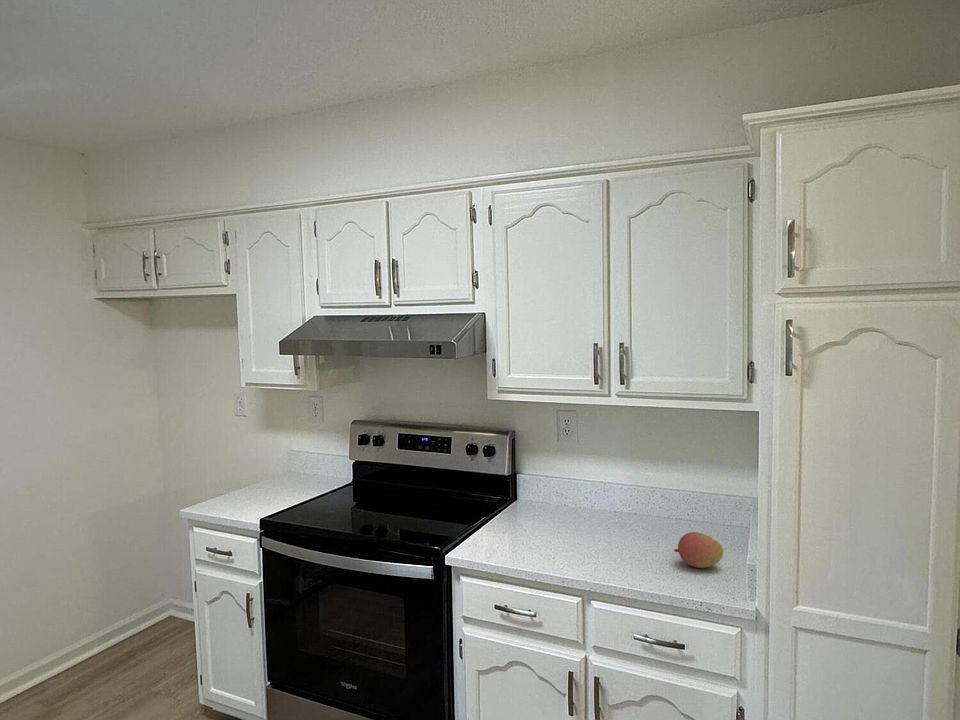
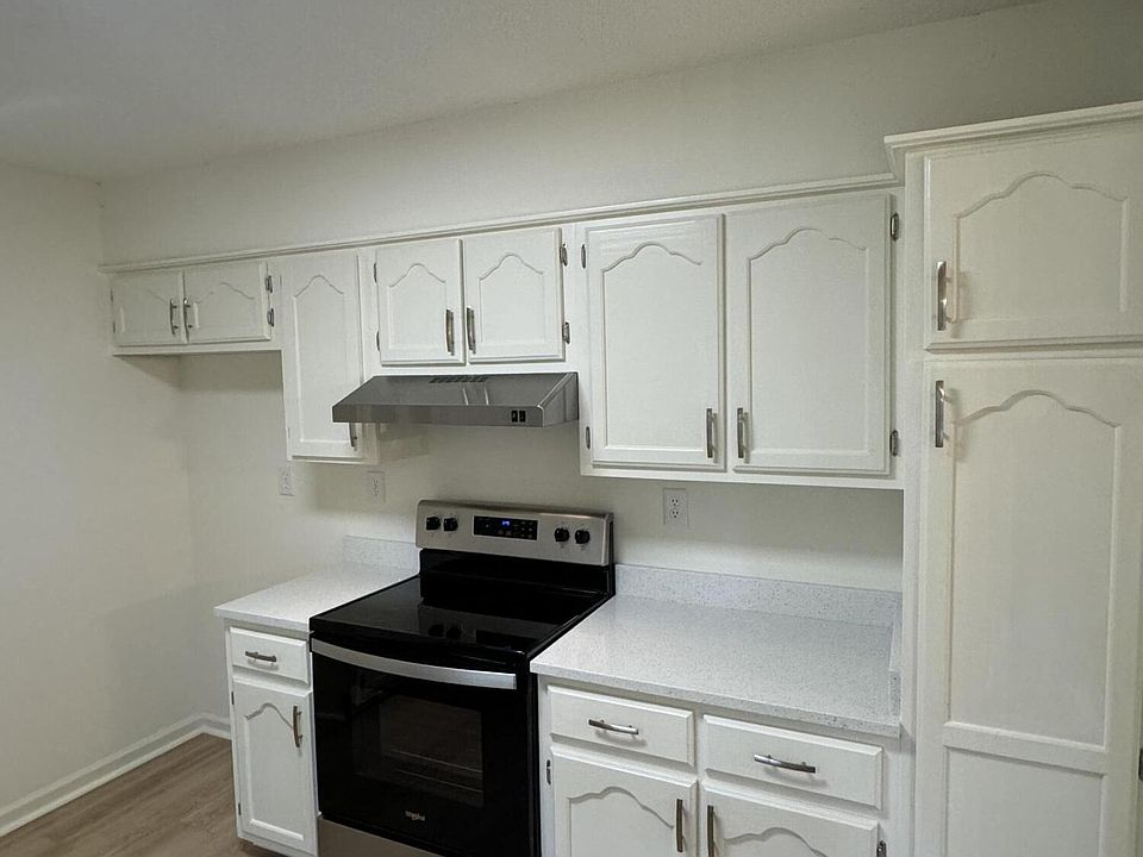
- fruit (698, 549)
